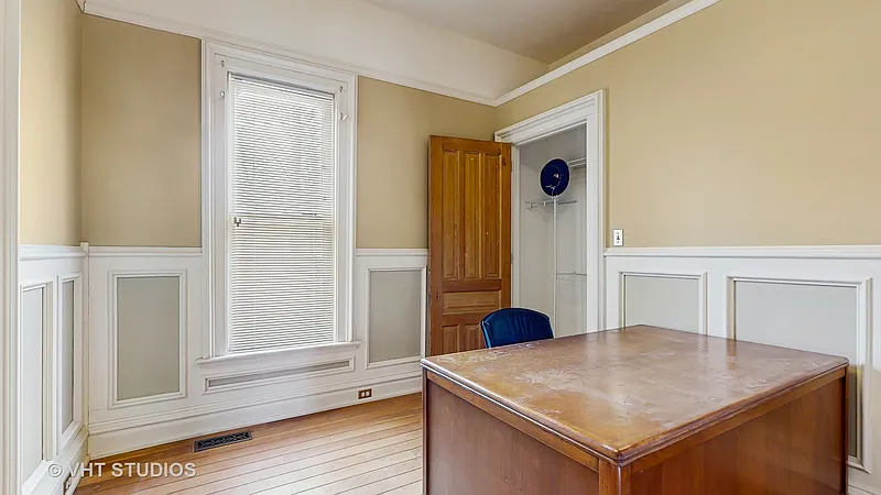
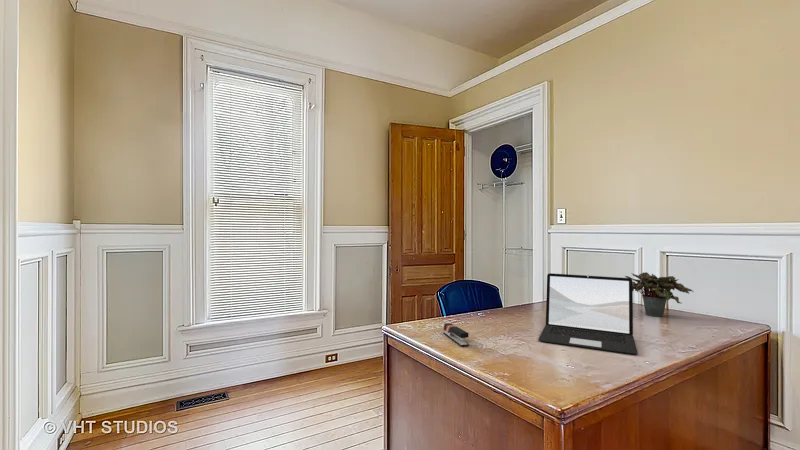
+ laptop (586, 309)
+ potted plant (655, 294)
+ stapler (455, 333)
